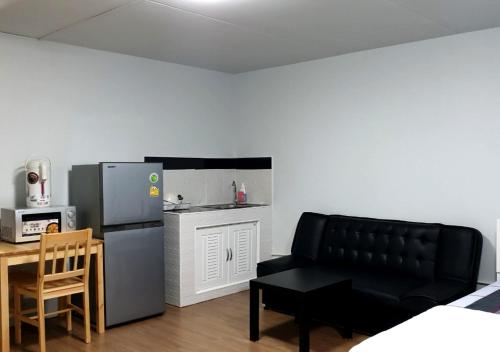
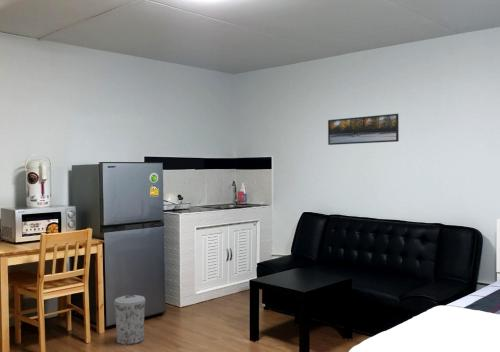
+ trash can (130, 317)
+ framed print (361, 130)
